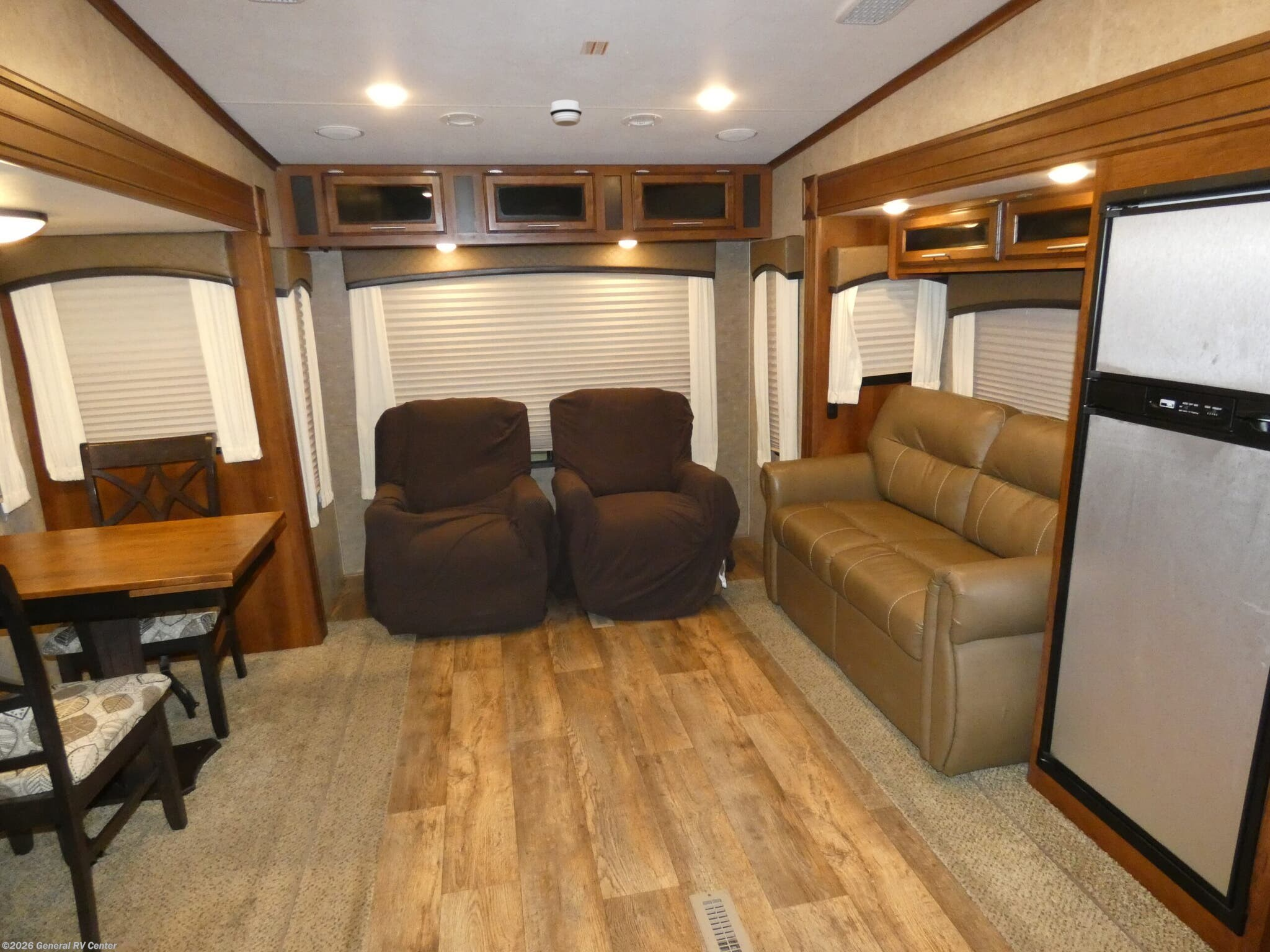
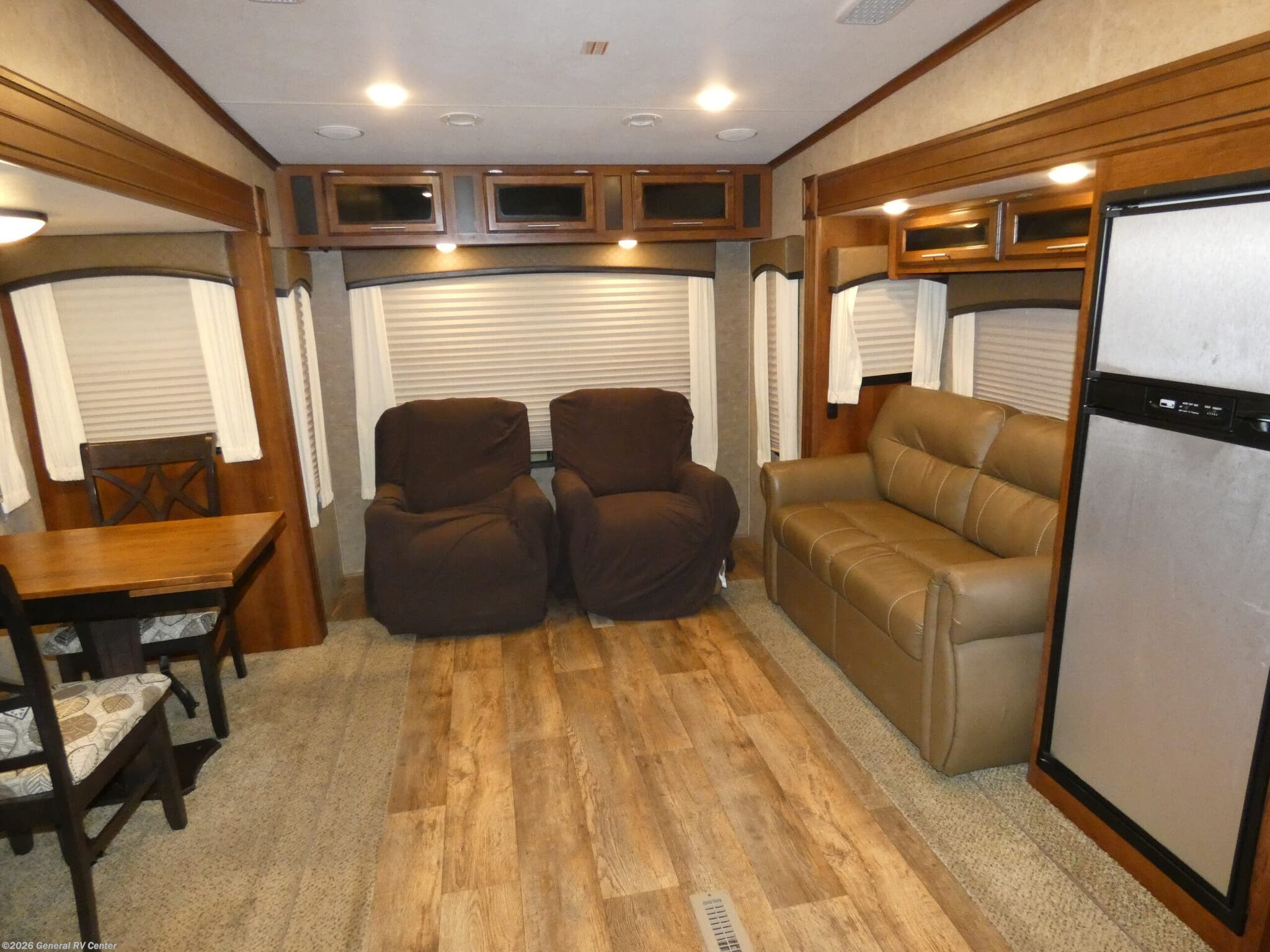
- smoke detector (566, 113)
